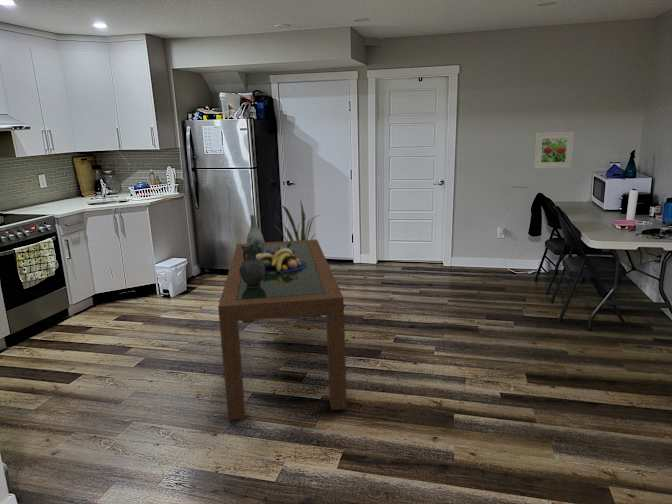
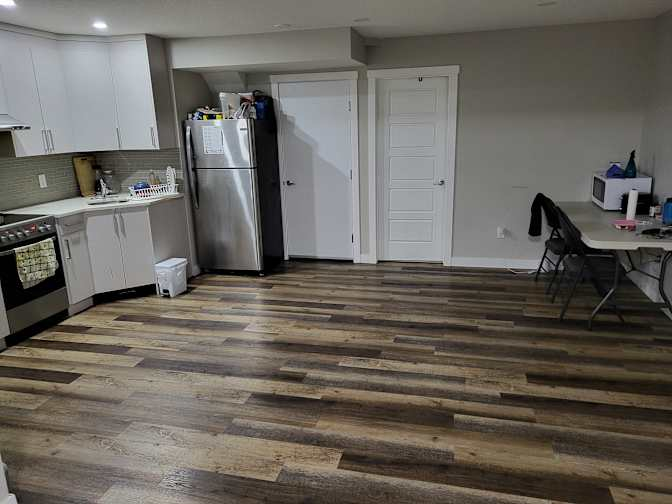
- pitcher (251, 265)
- fruit bowl (280, 257)
- house plant (298, 240)
- dining table (281, 311)
- vase (255, 234)
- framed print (553, 150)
